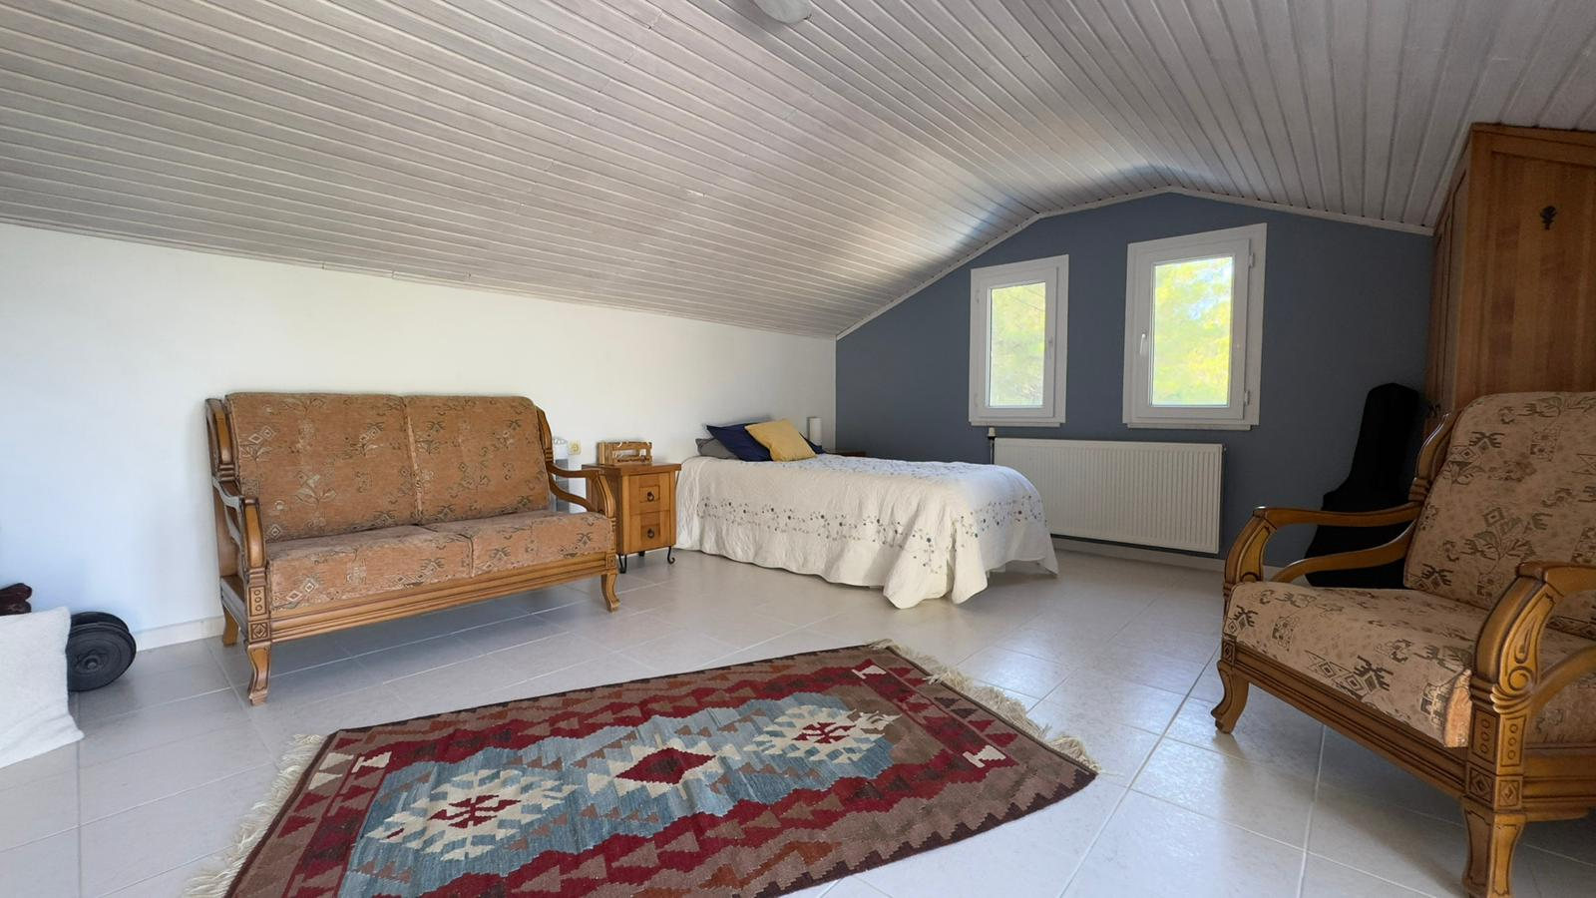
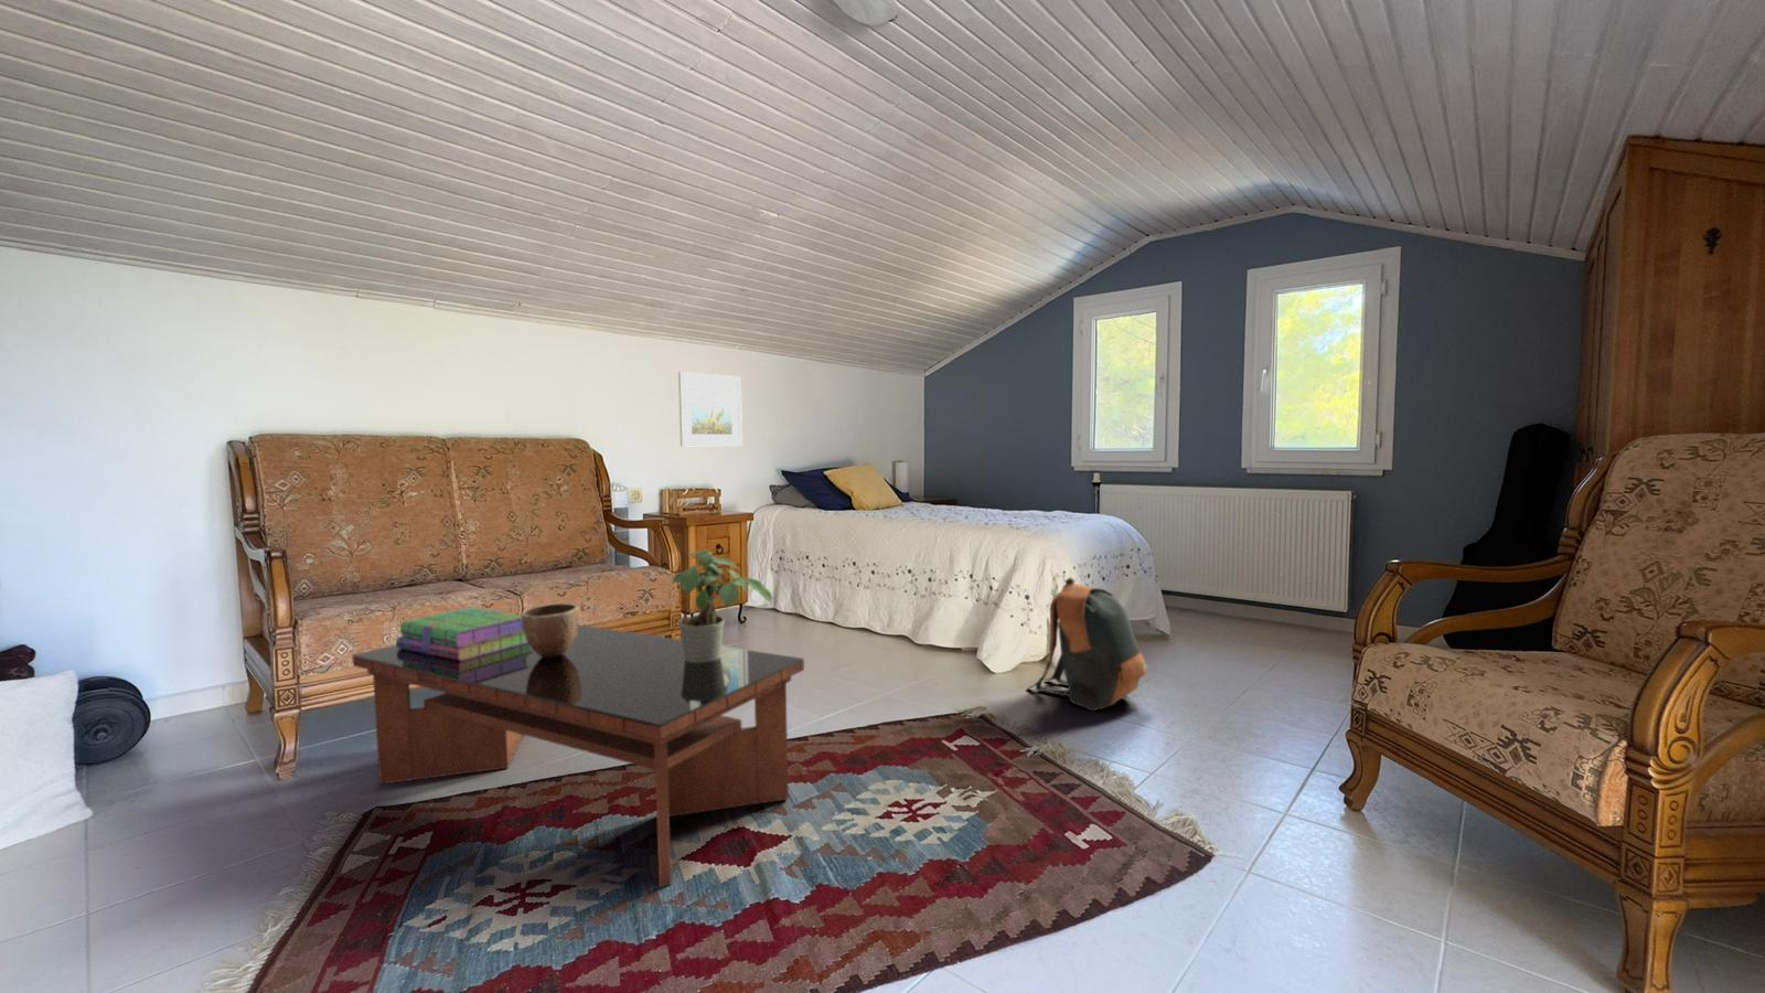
+ potted plant (713, 605)
+ backpack (1085, 638)
+ decorative bowl (550, 632)
+ coffee table (576, 723)
+ stack of books (464, 632)
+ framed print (712, 411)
